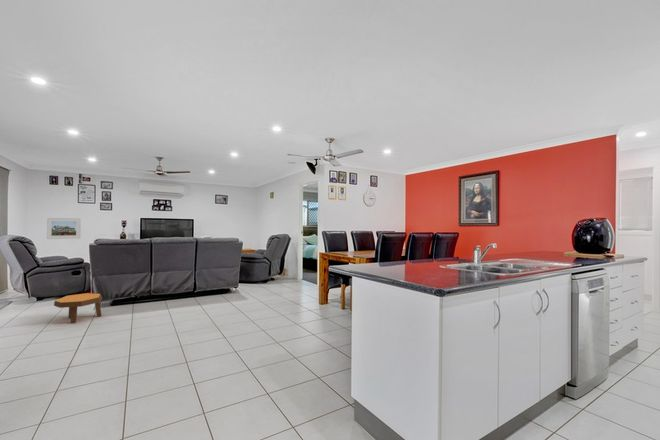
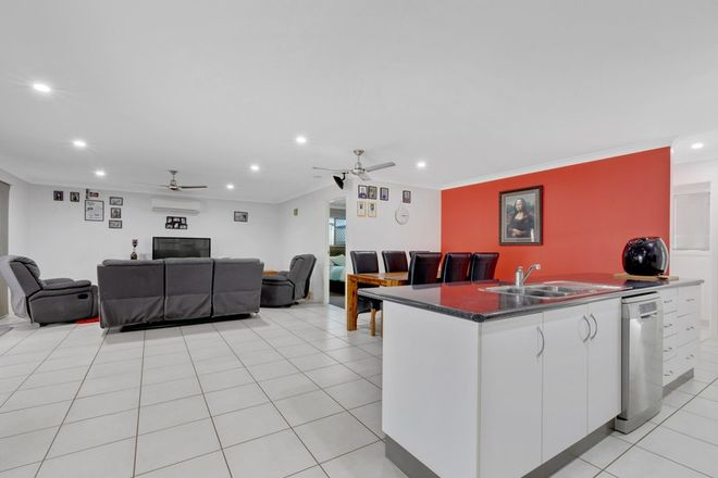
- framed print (64, 228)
- footstool (78, 306)
